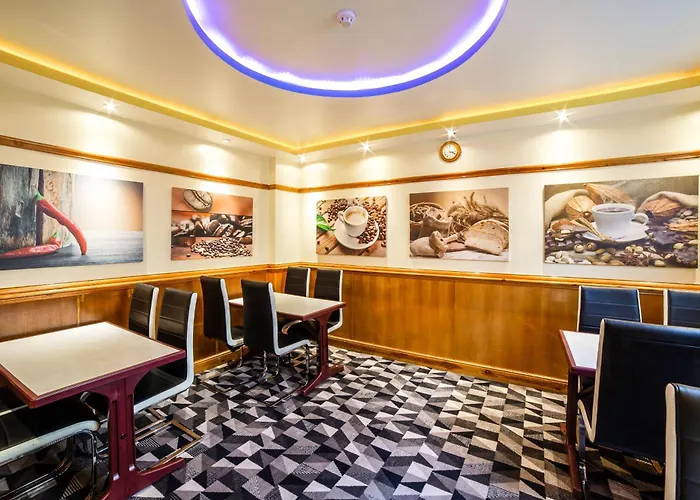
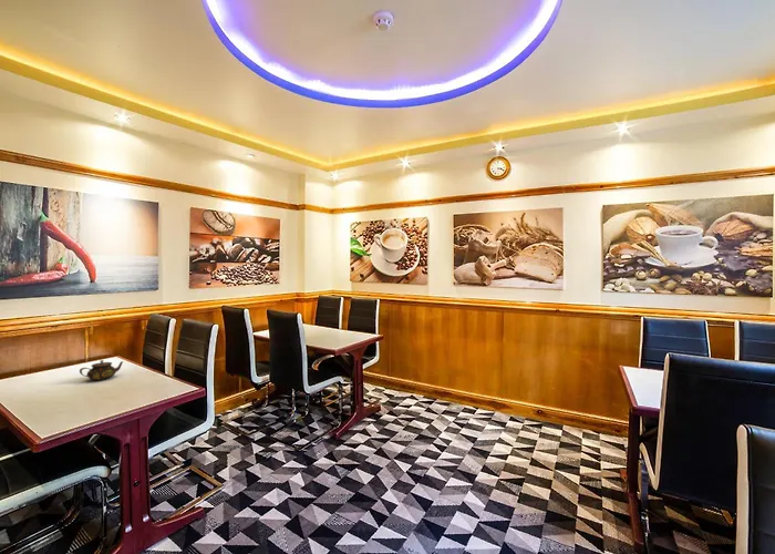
+ teapot (102, 369)
